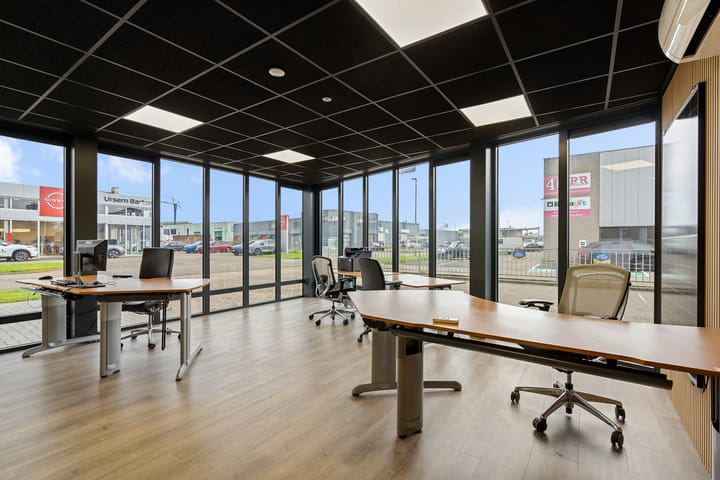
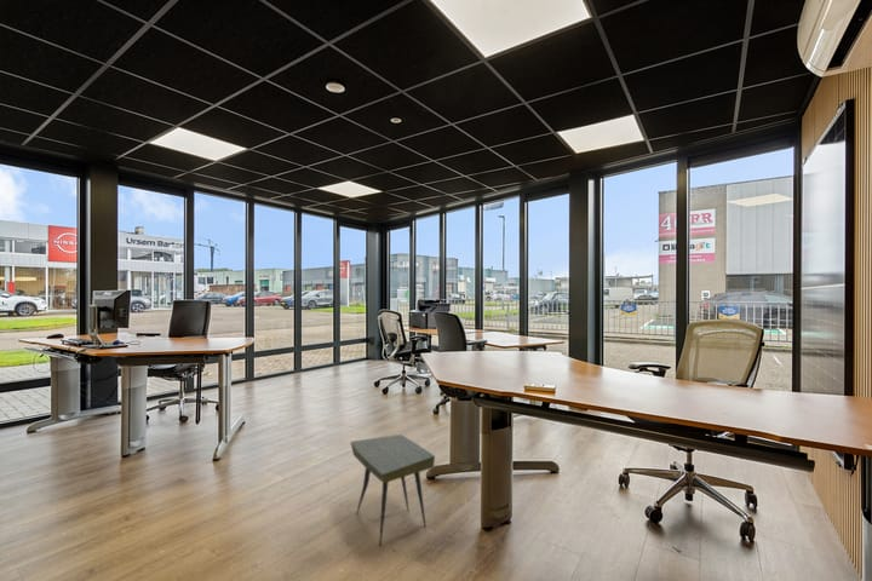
+ side table (386, 487)
